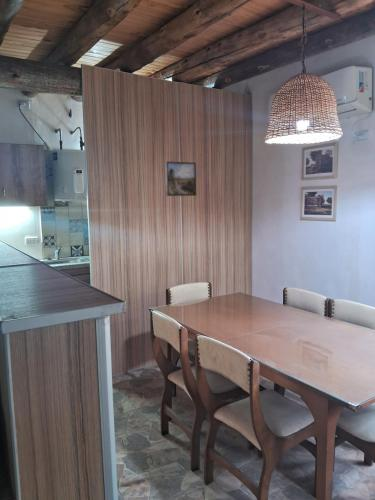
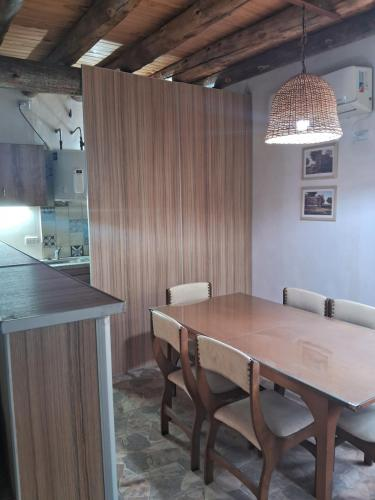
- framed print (181, 179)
